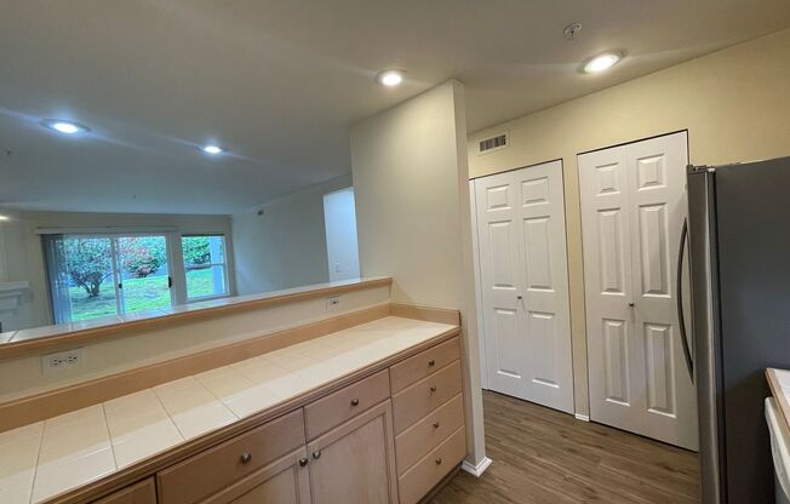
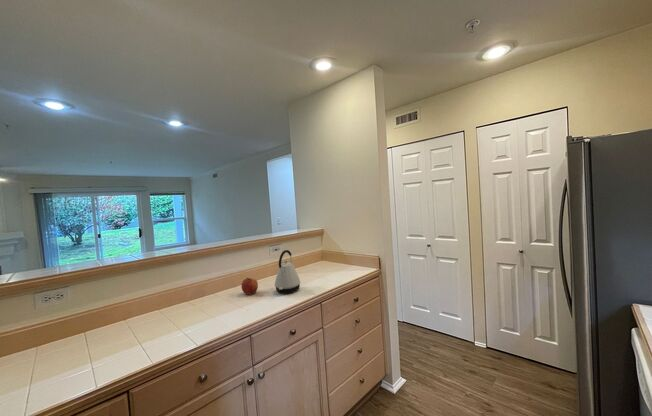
+ kettle (286, 270)
+ apple (249, 285)
